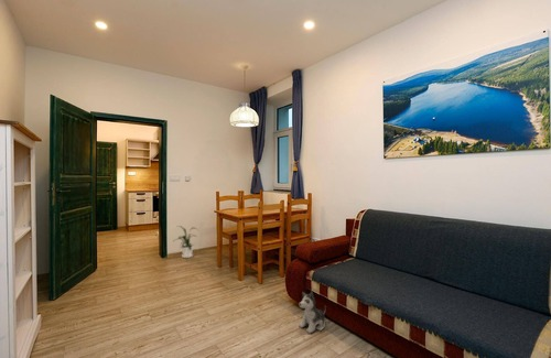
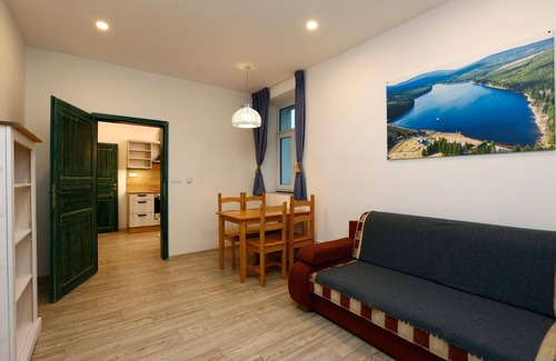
- house plant (186, 240)
- plush toy (313, 306)
